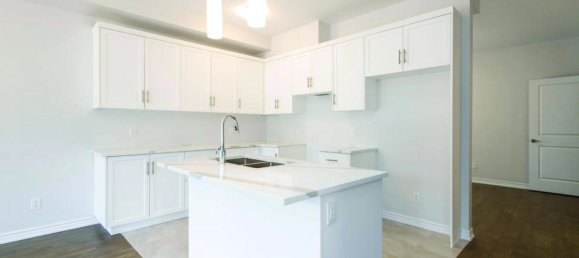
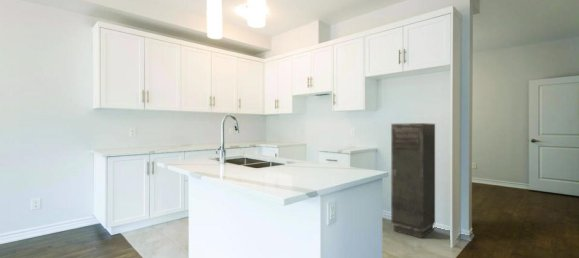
+ storage cabinet (413, 177)
